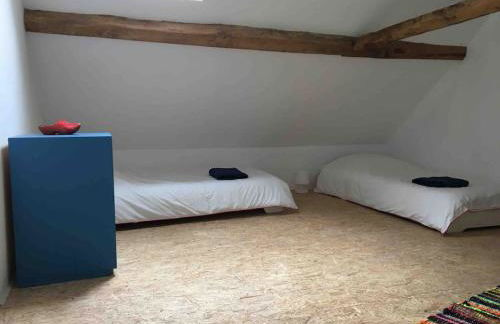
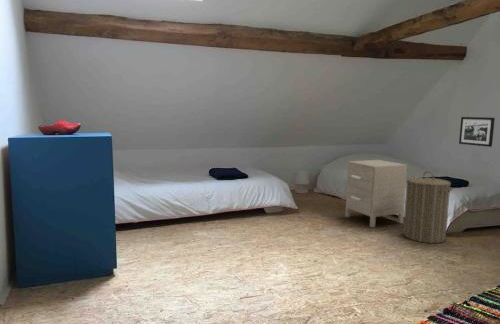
+ nightstand (372, 191)
+ laundry hamper (426, 204)
+ picture frame (476, 131)
